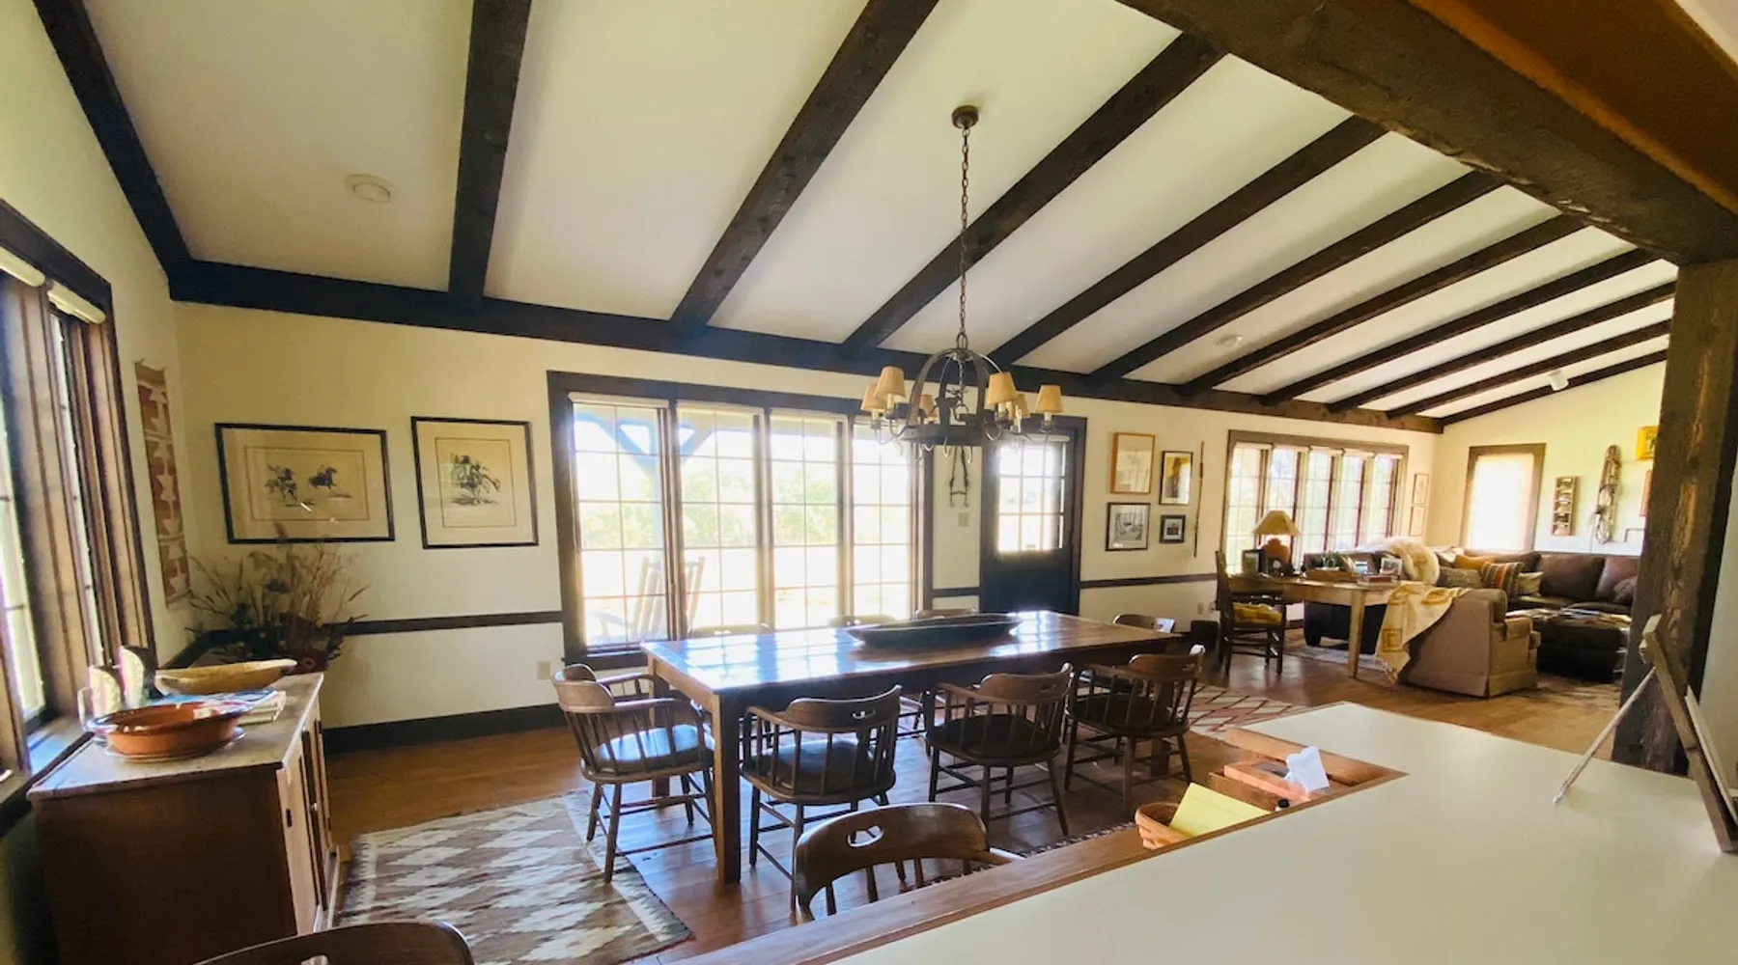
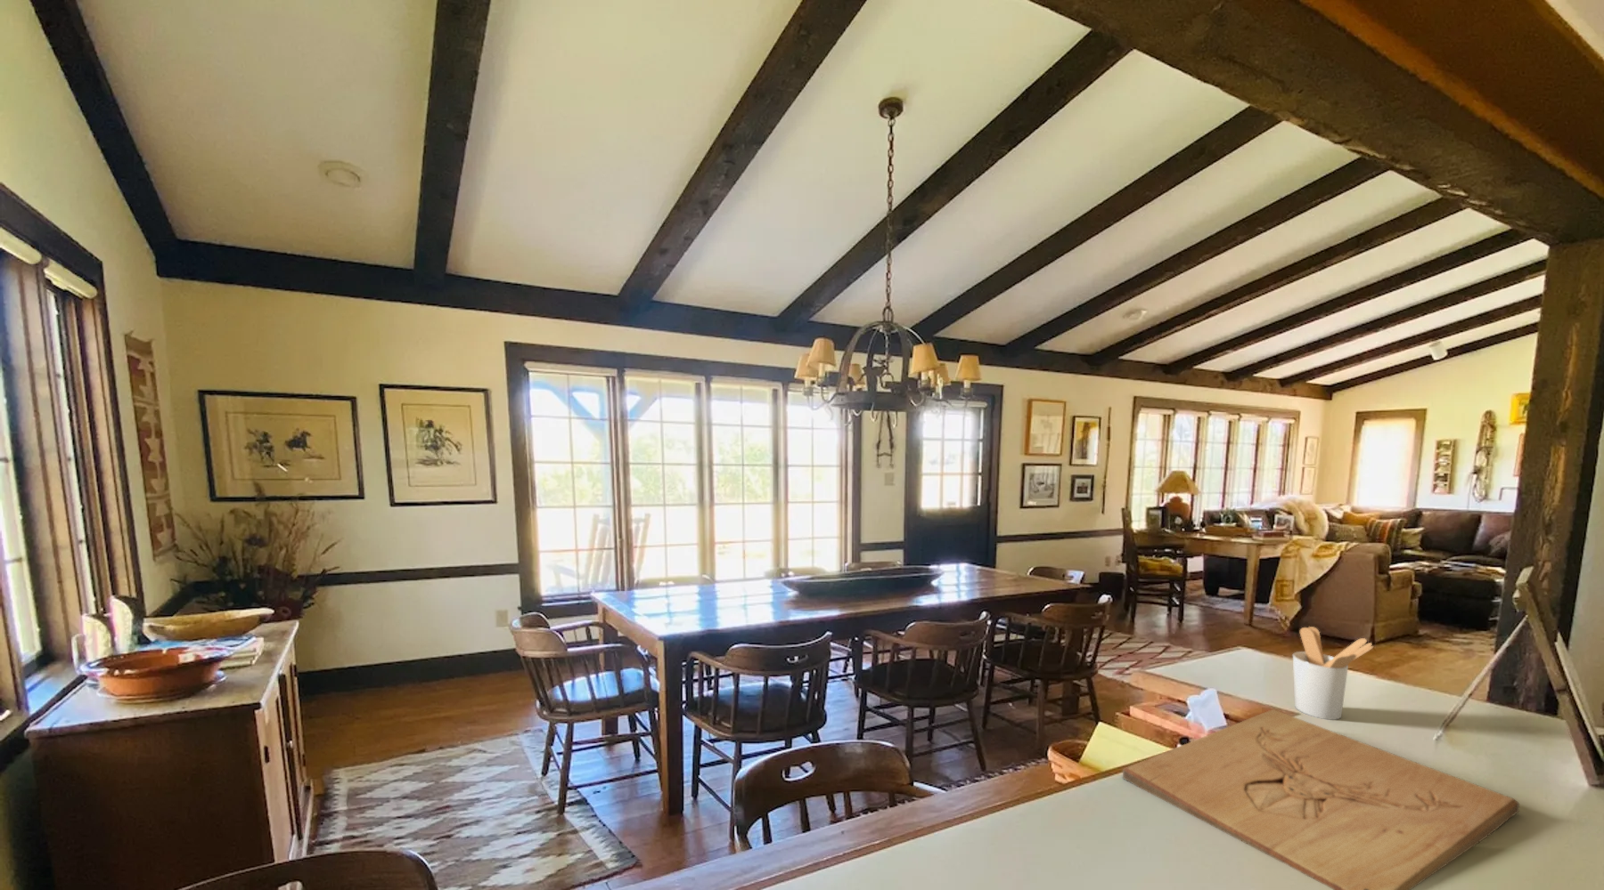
+ utensil holder (1332, 674)
+ cutting board (1311, 788)
